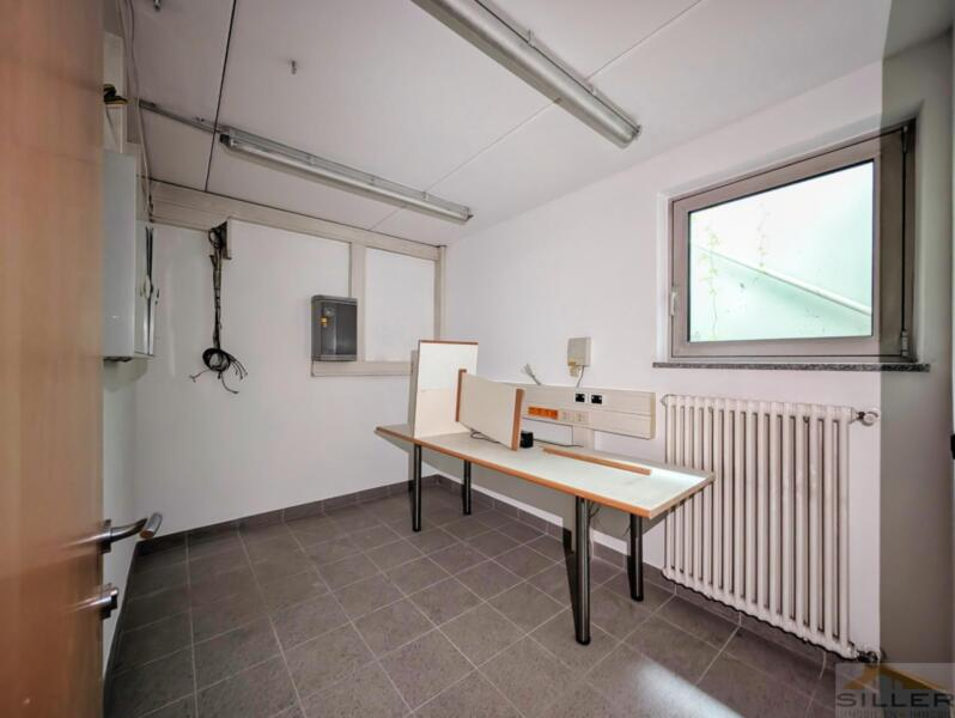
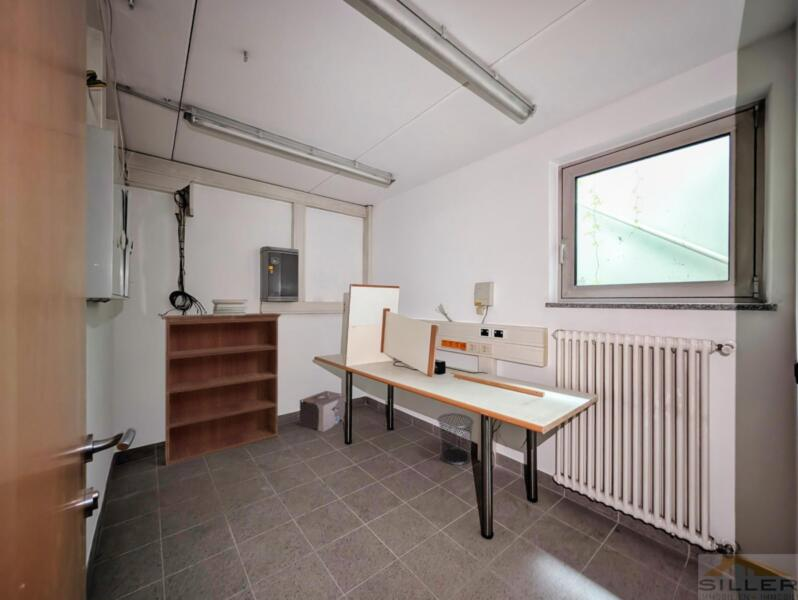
+ cardboard box (324, 409)
+ waste bin (455, 438)
+ bookcase (225, 379)
+ book stack (230, 307)
